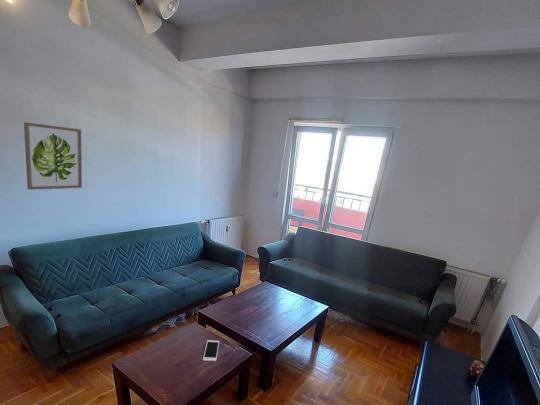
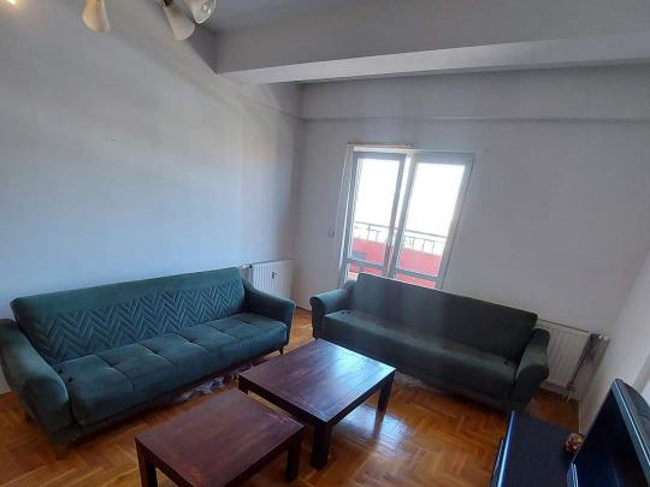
- cell phone (211, 350)
- wall art (55, 157)
